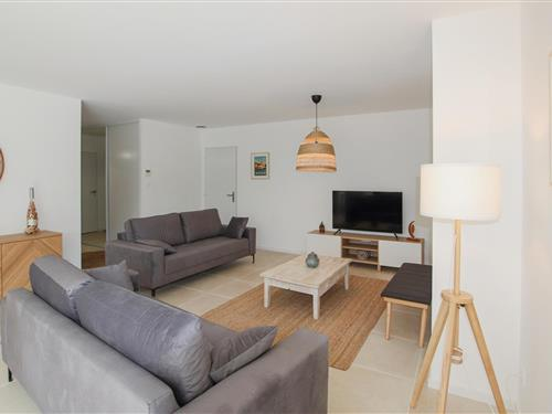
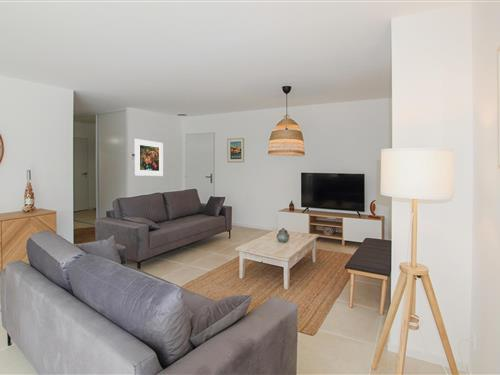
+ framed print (149, 158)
